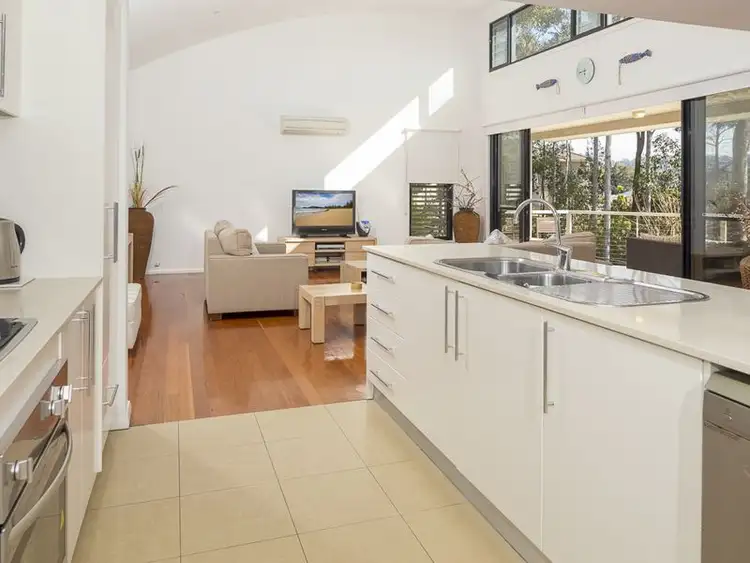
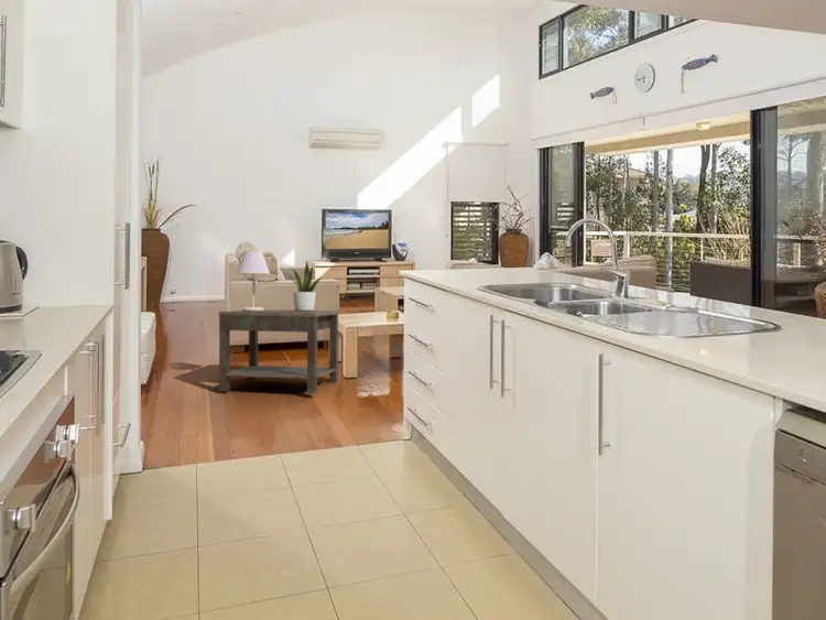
+ potted plant (303, 284)
+ table lamp (252, 281)
+ side table (281, 330)
